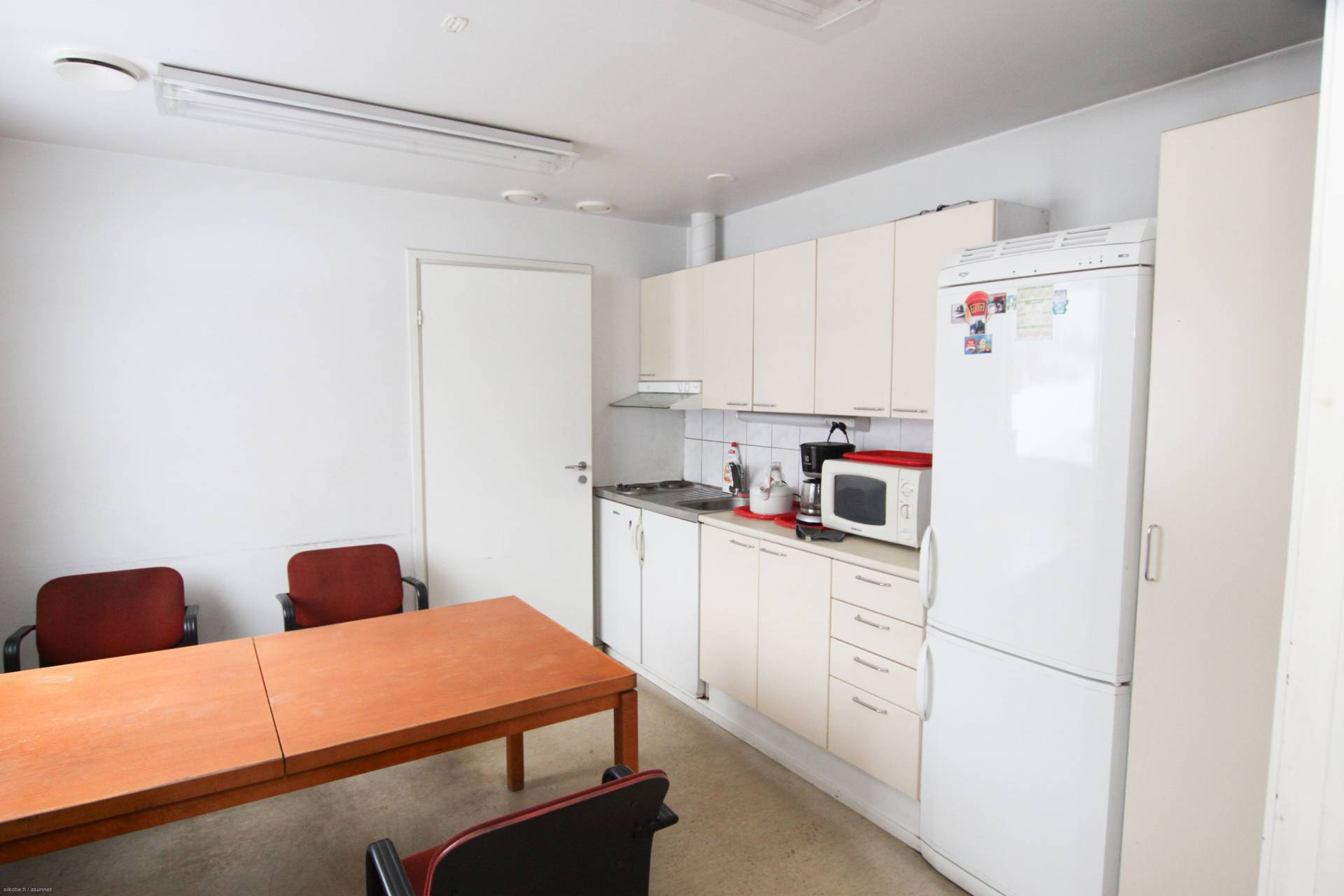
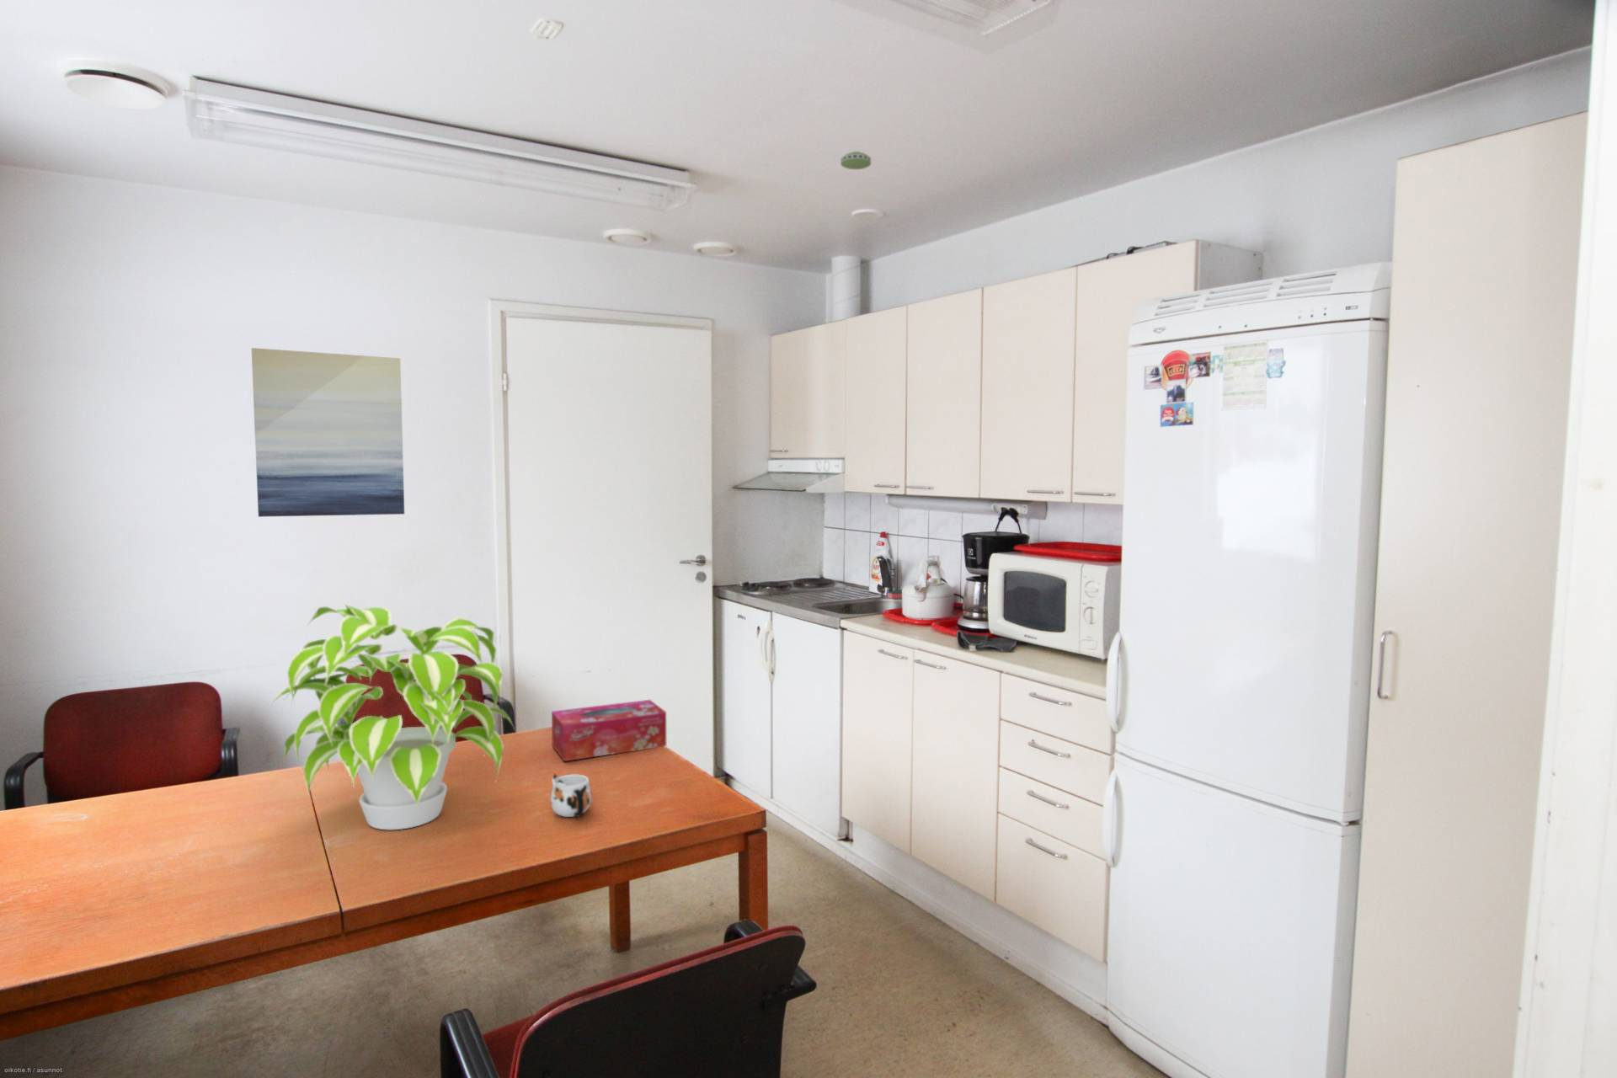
+ wall art (331, 434)
+ plant (398, 715)
+ mug (573, 795)
+ tissue box (609, 729)
+ smoke detector (855, 160)
